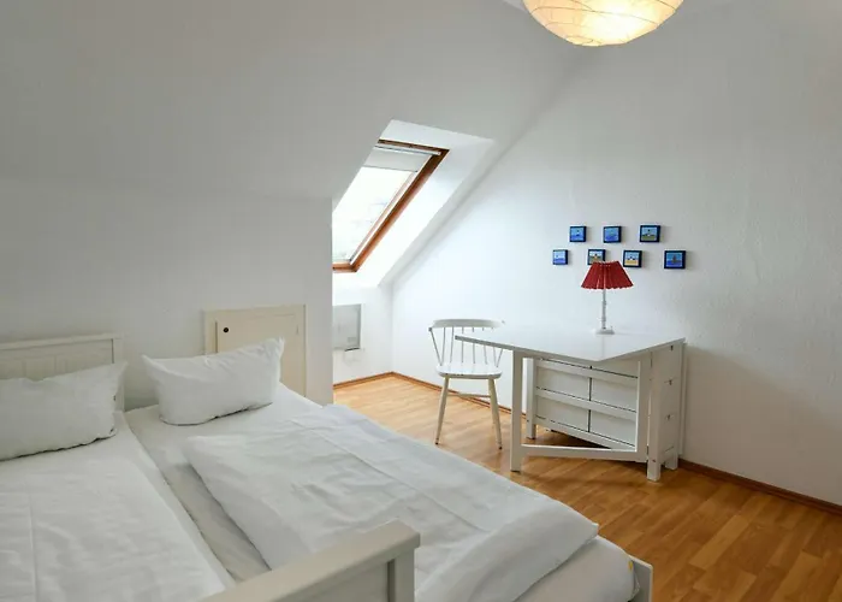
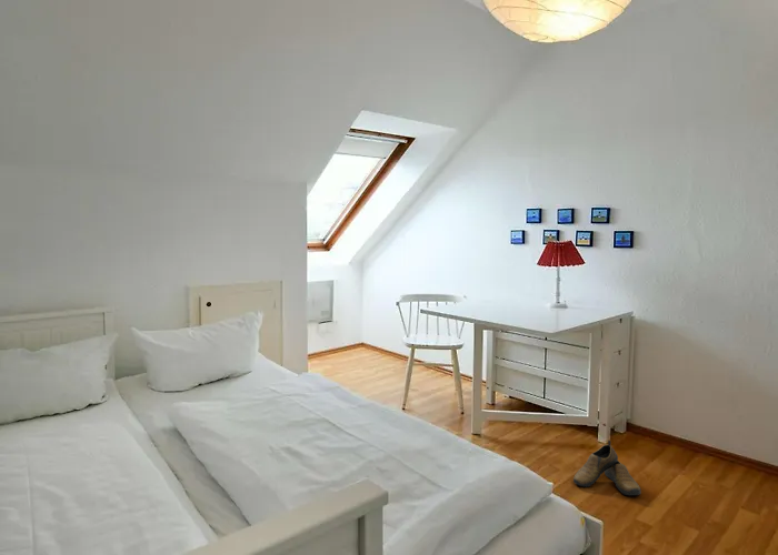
+ shoe (604, 464)
